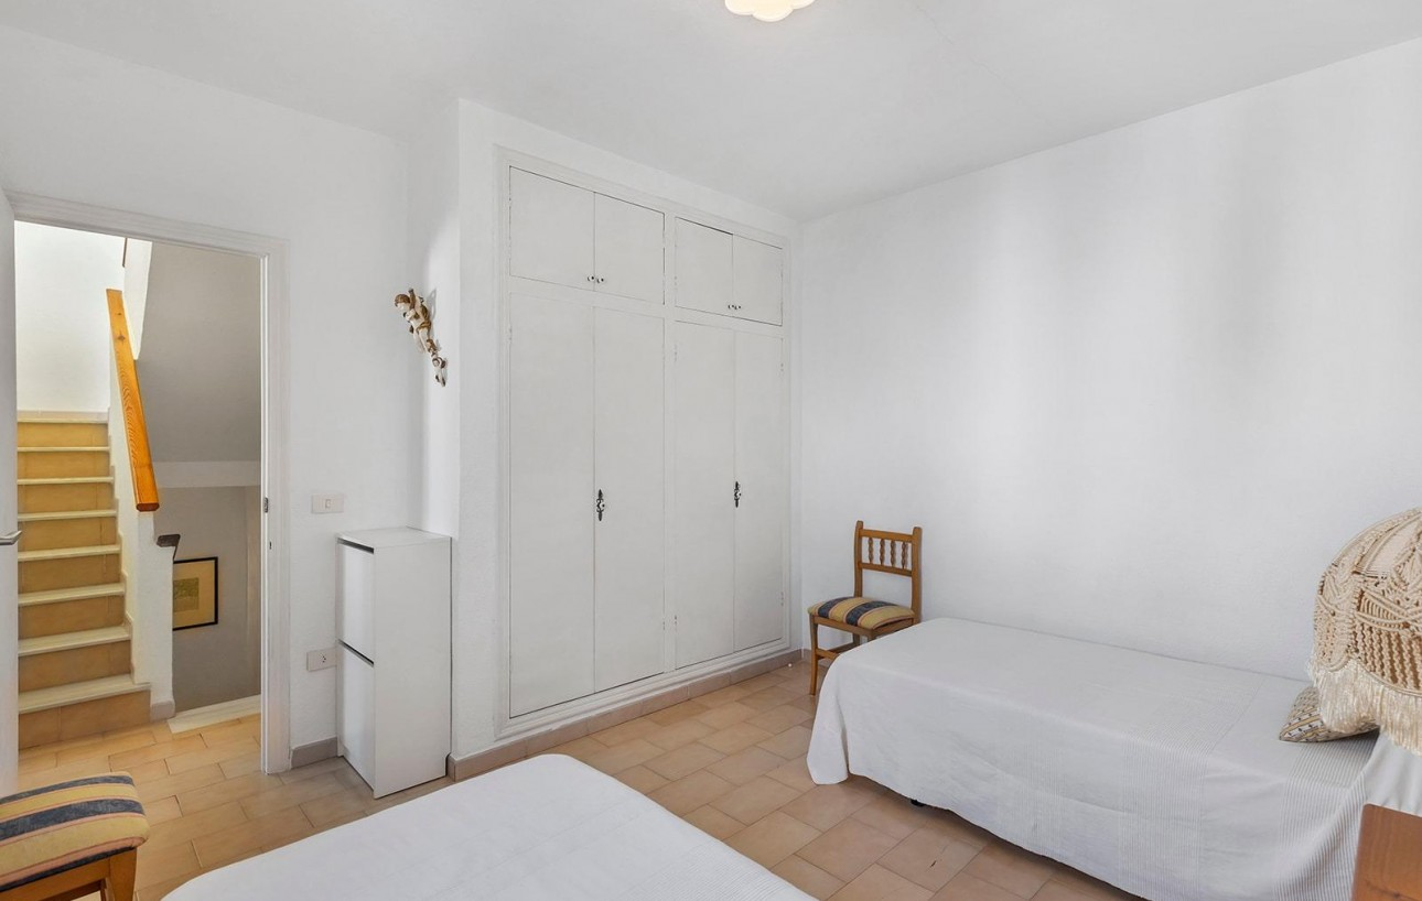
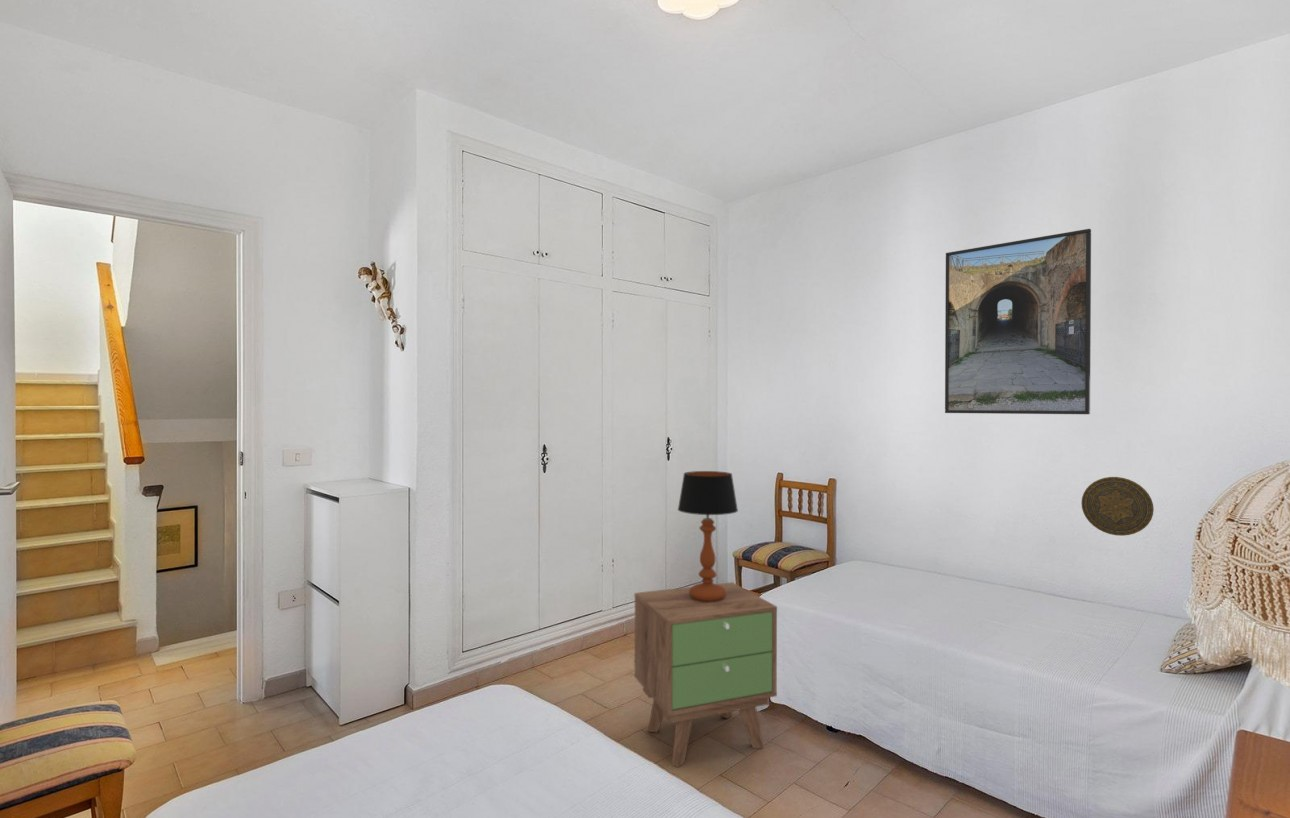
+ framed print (1012, 327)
+ nightstand (704, 669)
+ table lamp (707, 534)
+ decorative plate (1115, 506)
